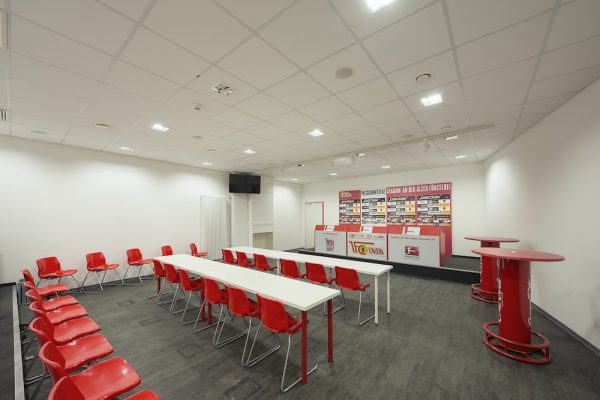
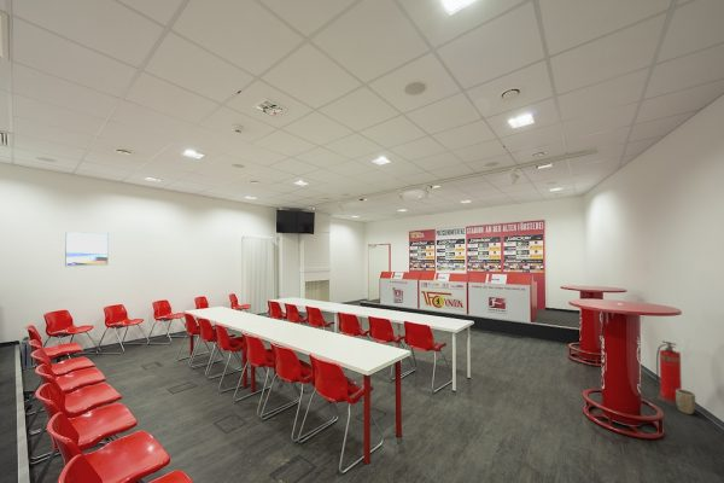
+ plant pot (685, 401)
+ fire extinguisher (668, 371)
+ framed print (87, 249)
